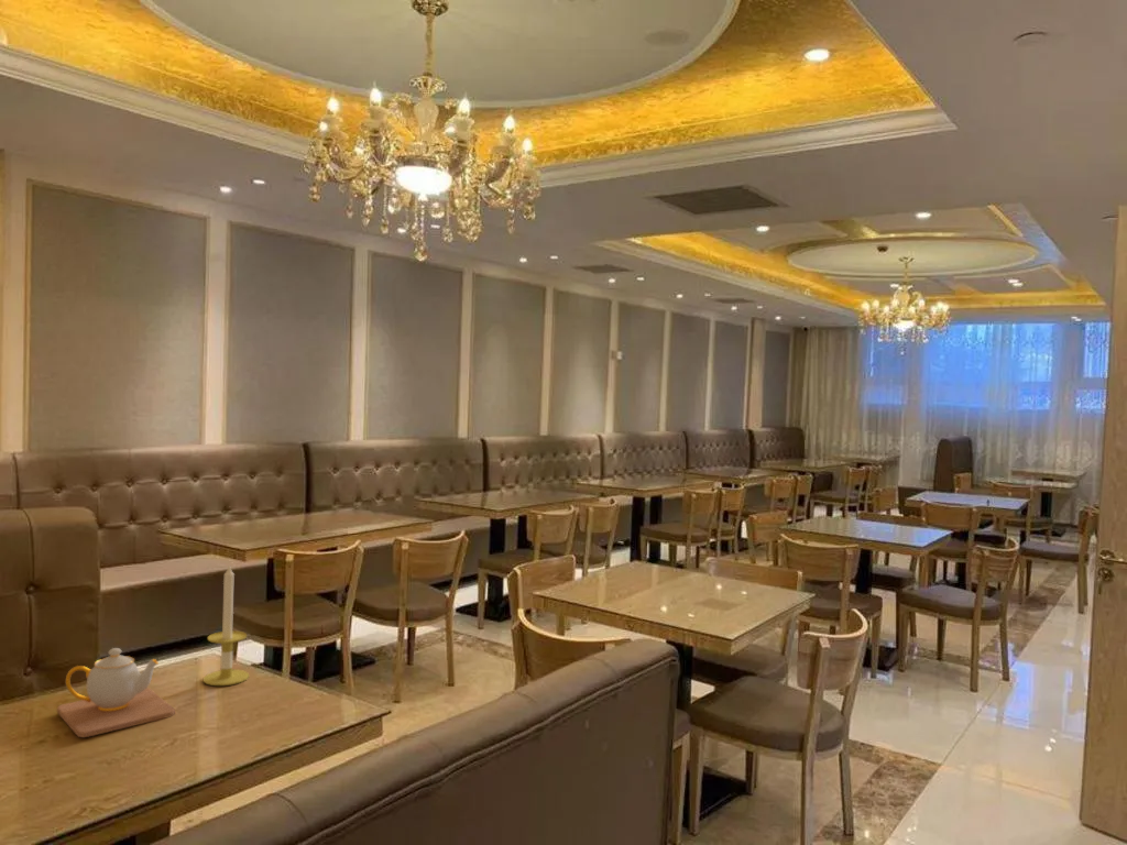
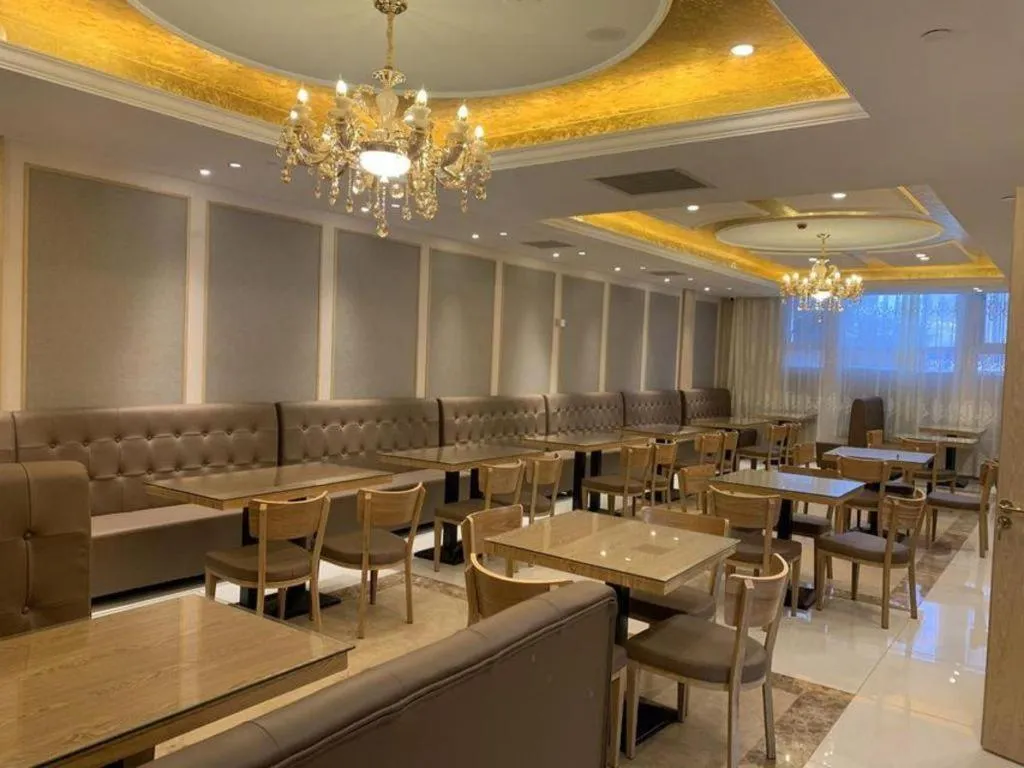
- candle (227, 621)
- teapot (117, 681)
